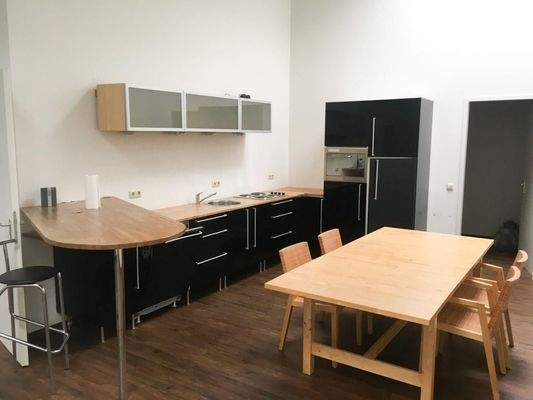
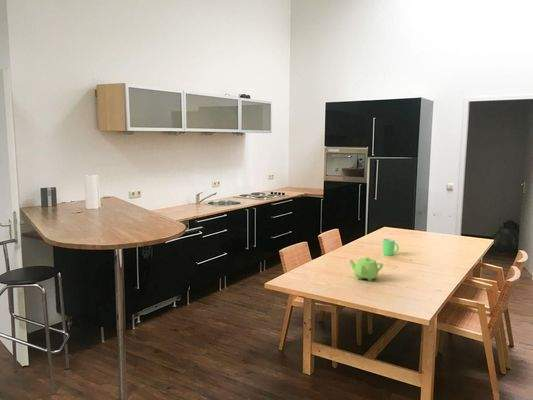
+ teapot (365, 267)
+ mug (390, 247)
